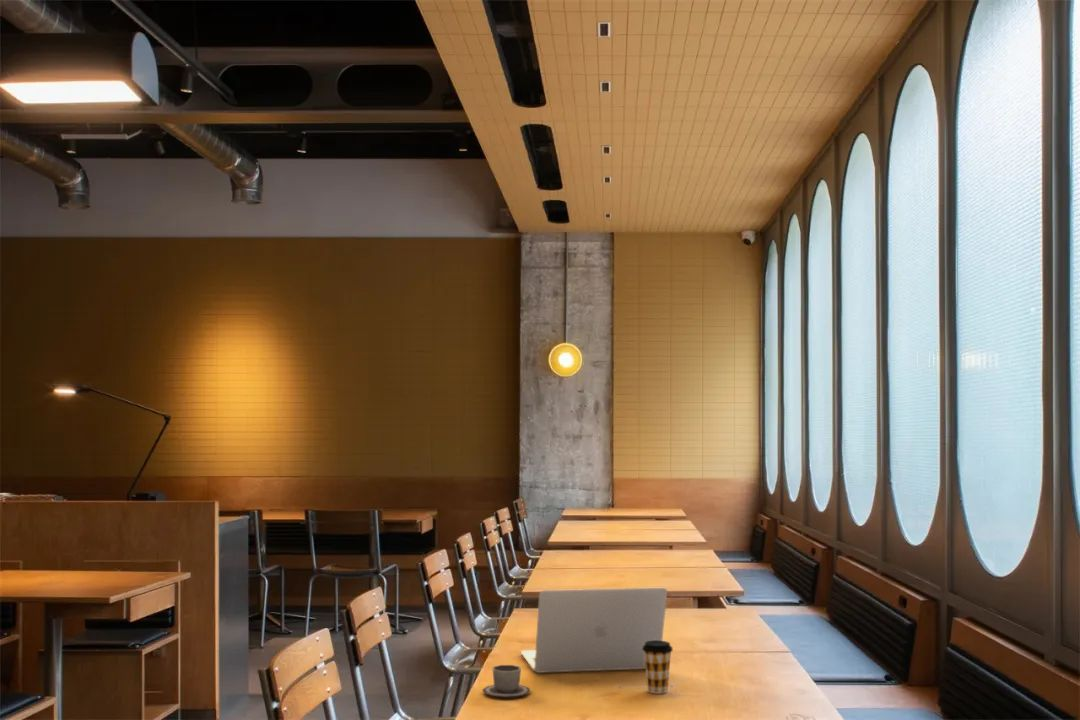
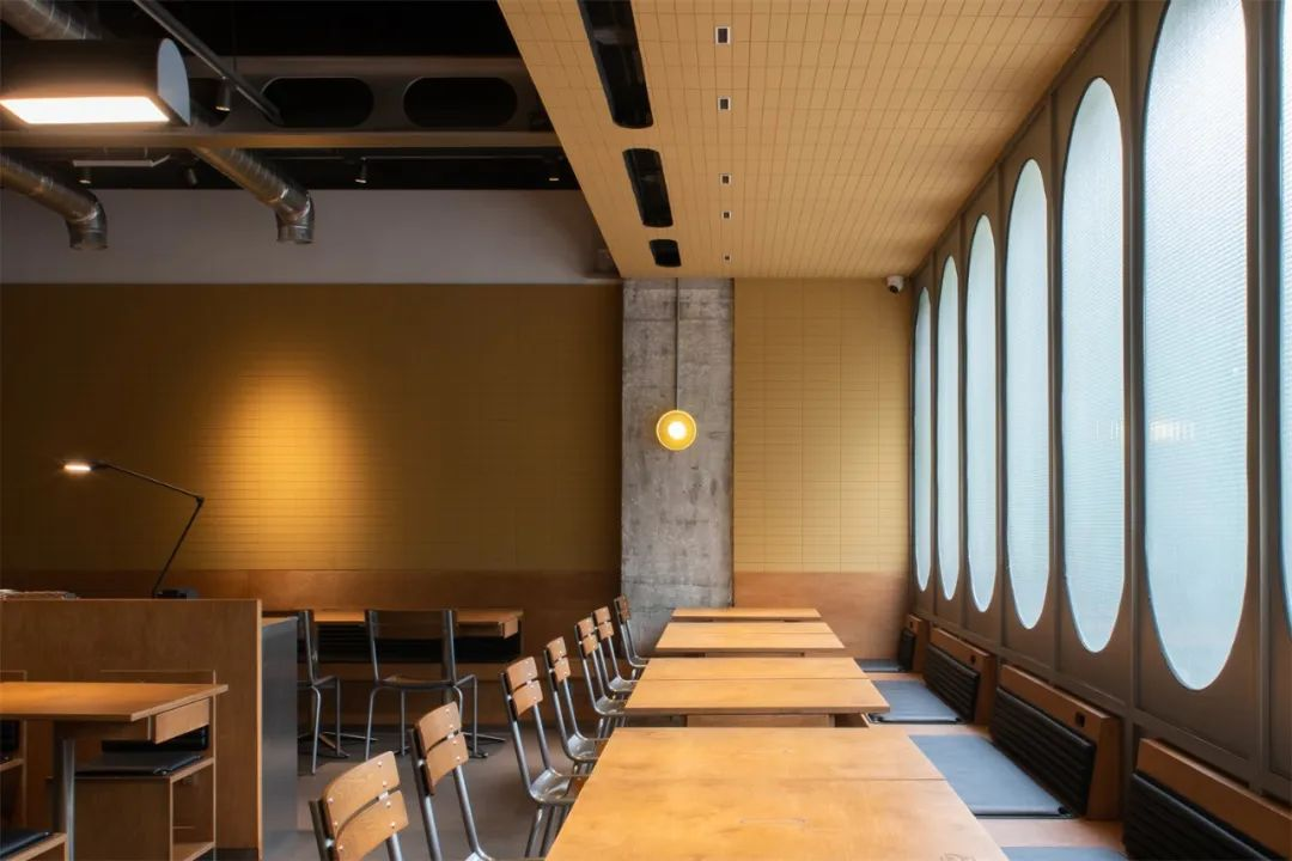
- coffee cup (657, 666)
- laptop (590, 622)
- cup (506, 680)
